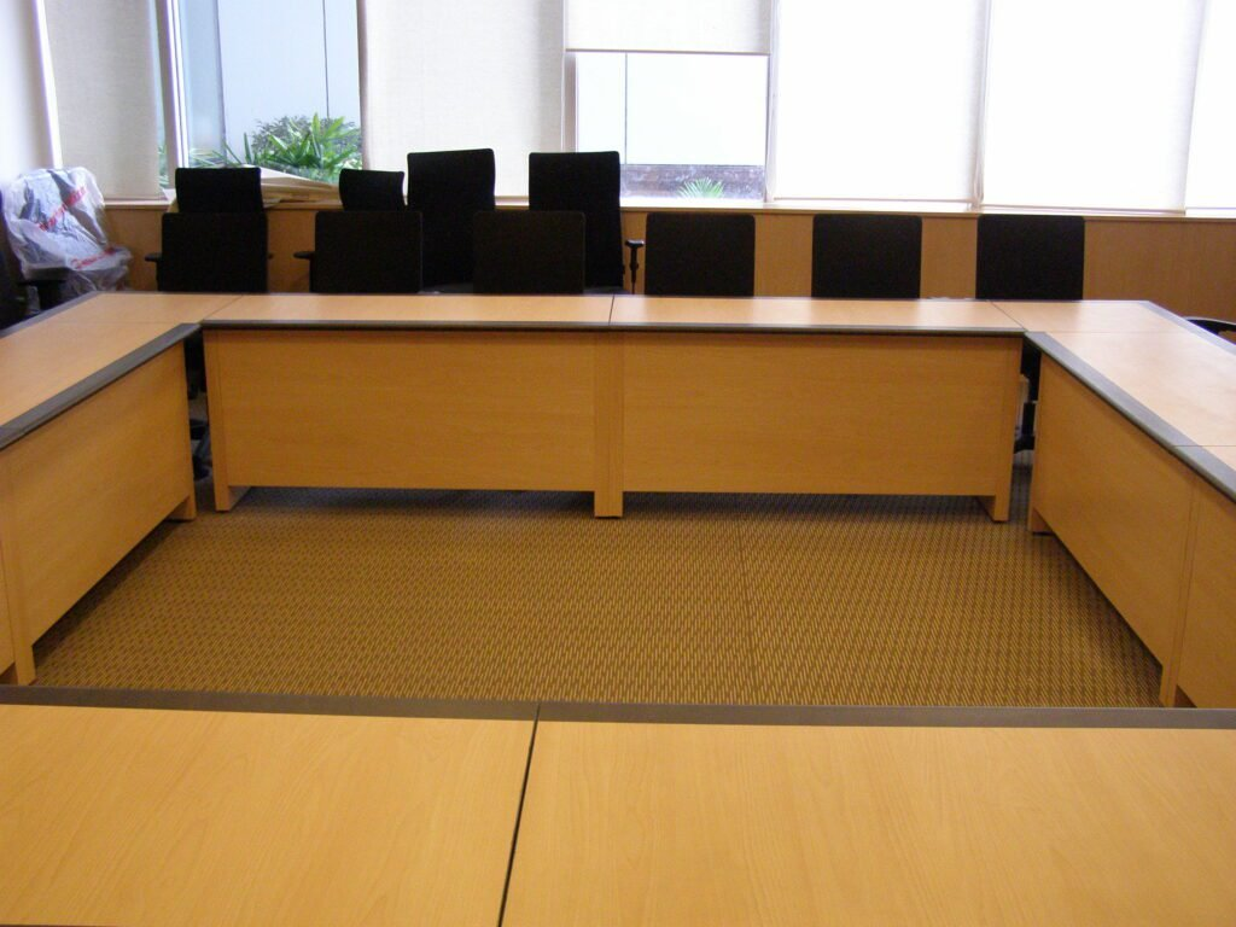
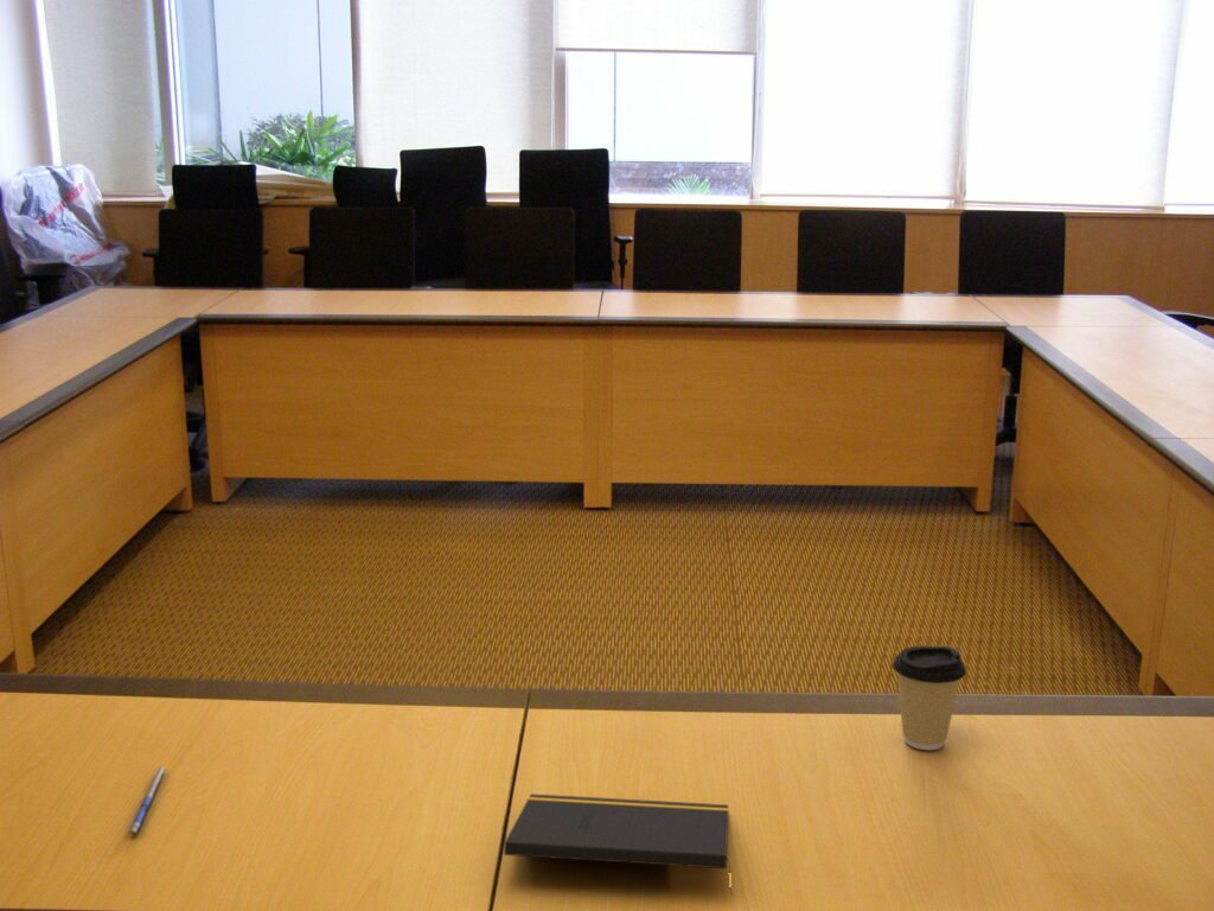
+ pen (147, 797)
+ coffee cup (927, 697)
+ notepad (621, 828)
